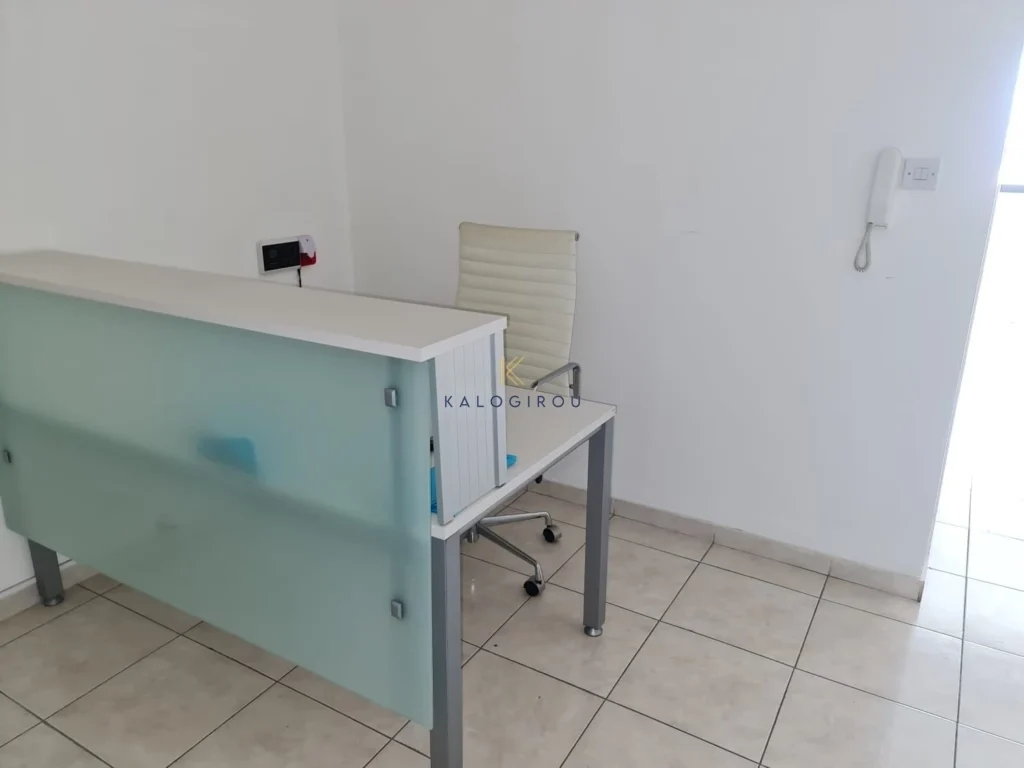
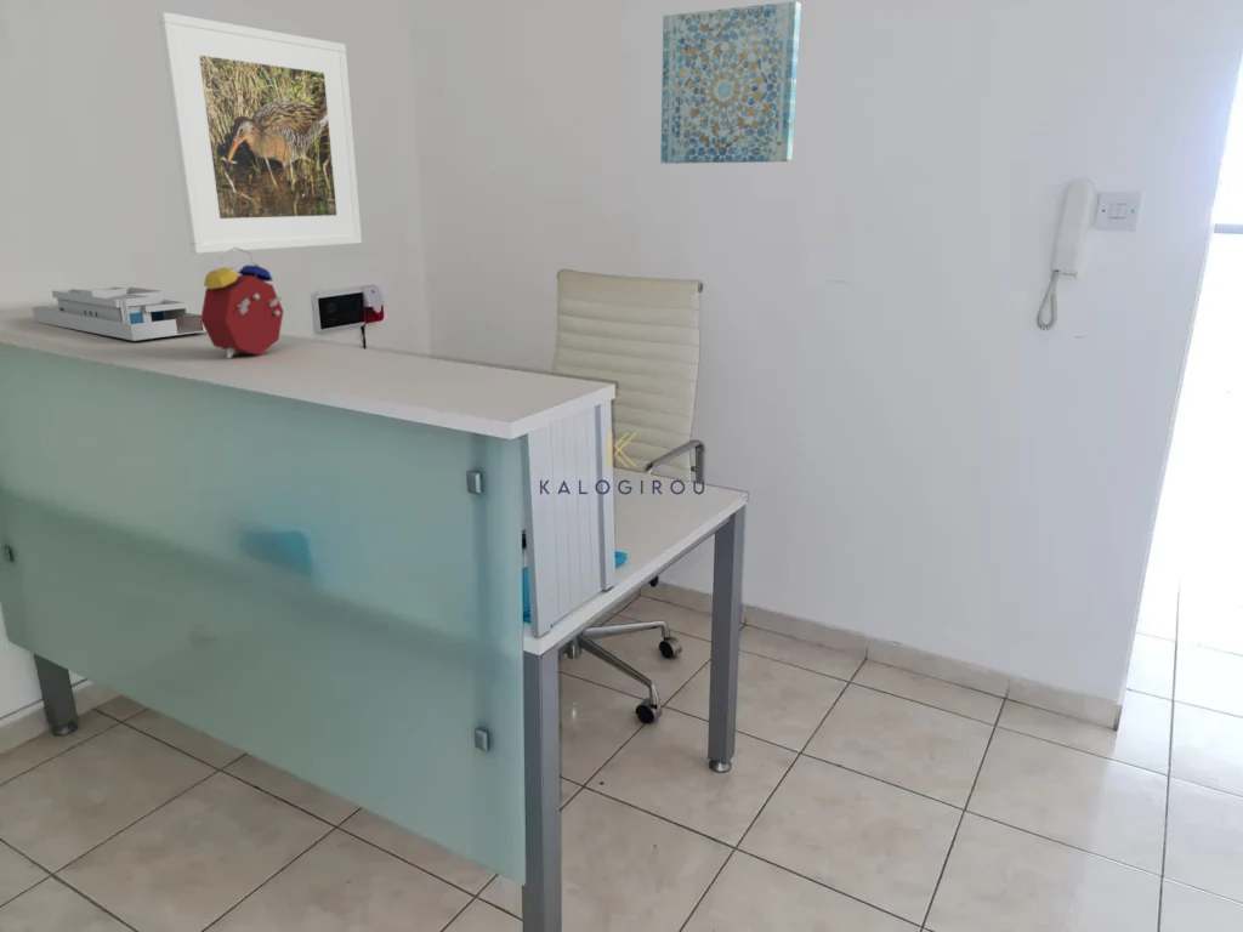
+ alarm clock (246, 301)
+ wall art (726, 87)
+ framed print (272, 142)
+ desk organizer (115, 307)
